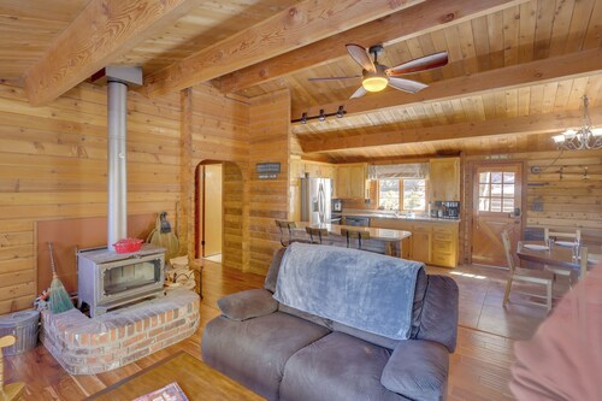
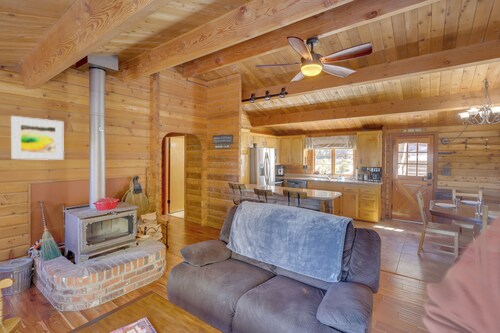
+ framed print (38, 139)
